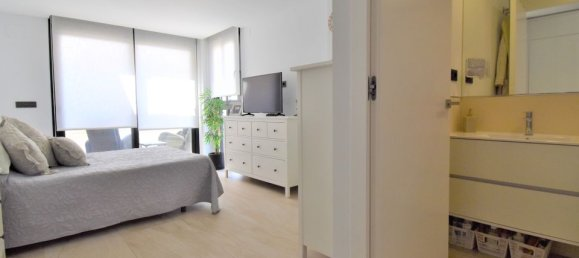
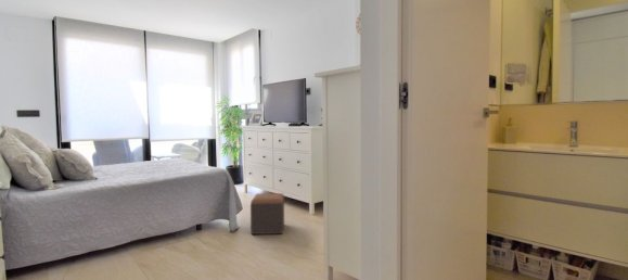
+ footstool (268, 212)
